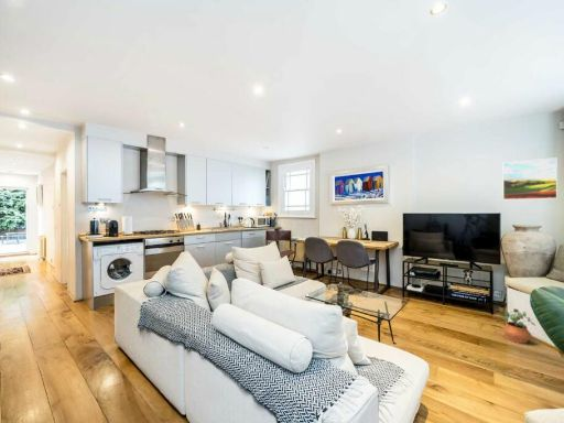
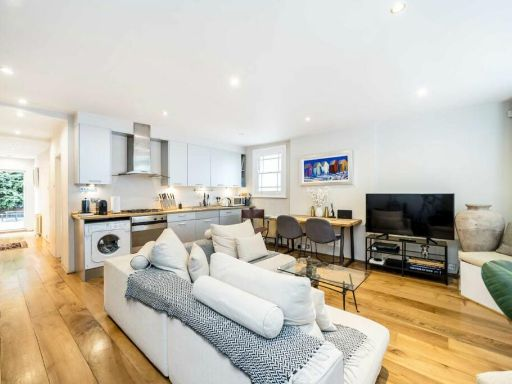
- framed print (528, 180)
- potted plant (519, 324)
